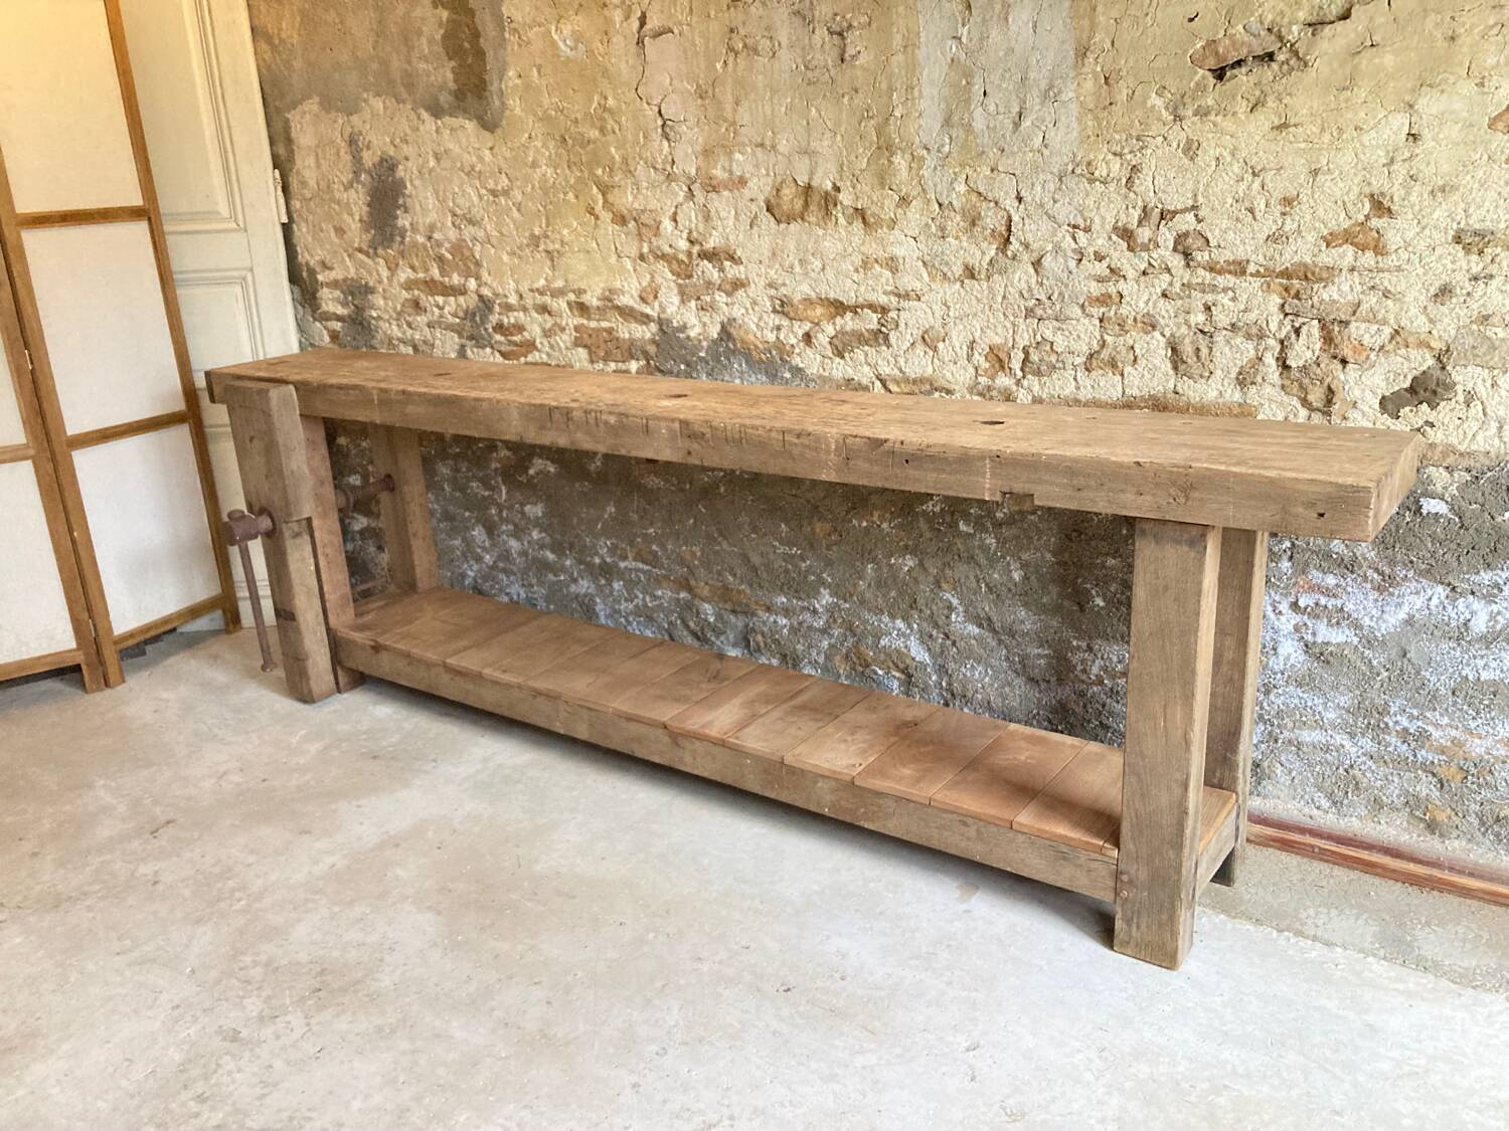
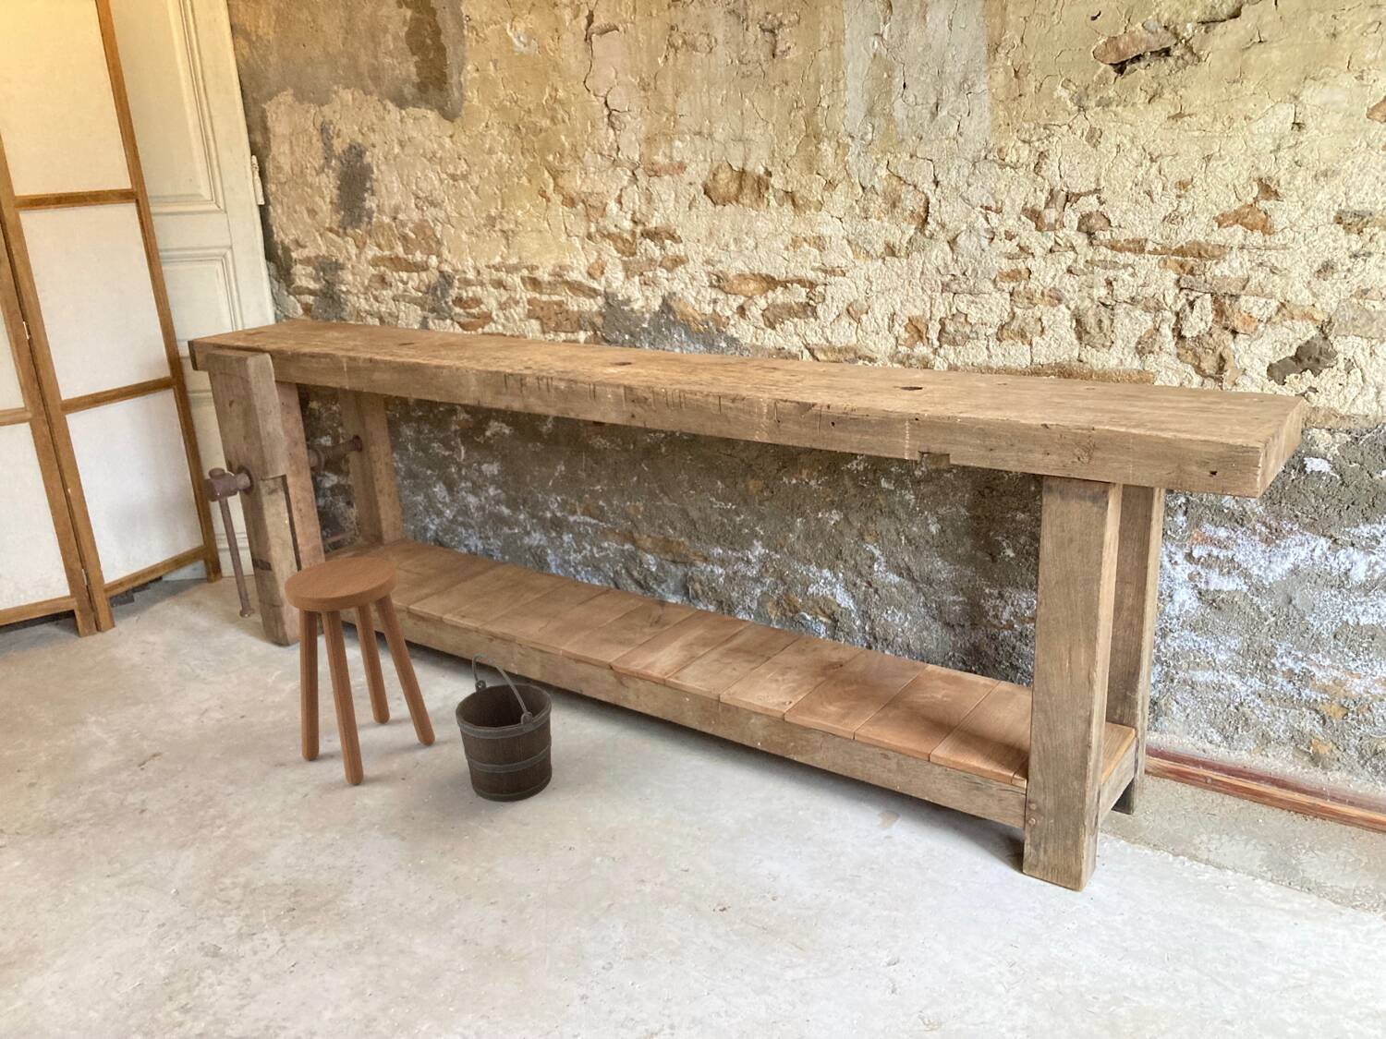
+ stool (347, 667)
+ bucket (504, 717)
